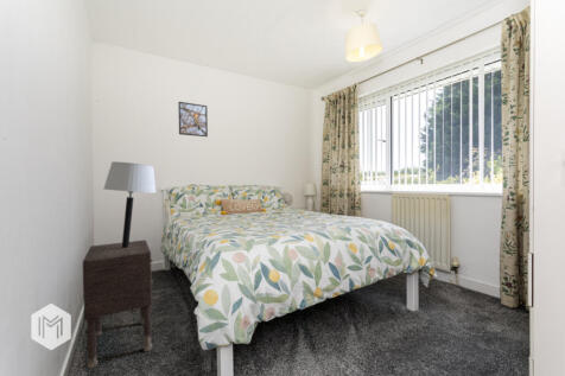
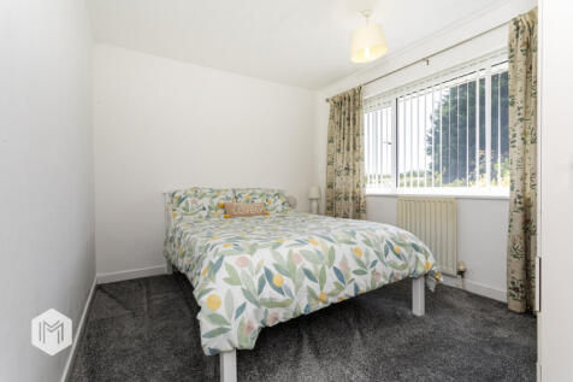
- table lamp (126, 205)
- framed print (192, 119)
- nightstand (121, 294)
